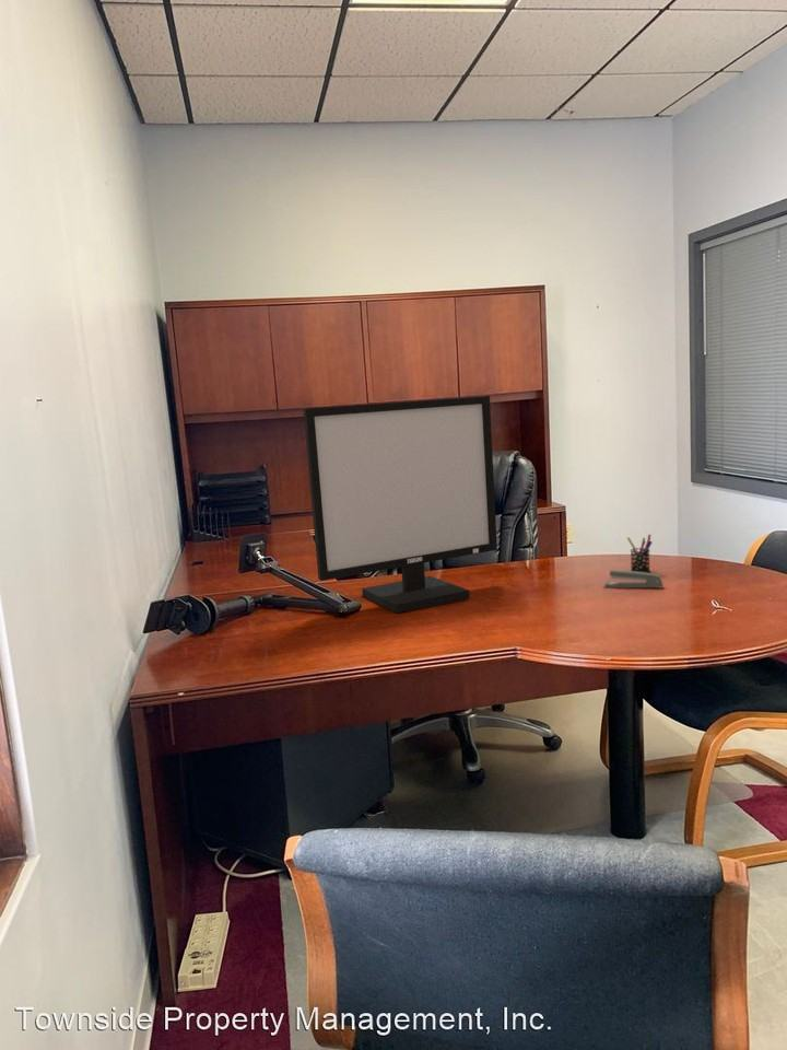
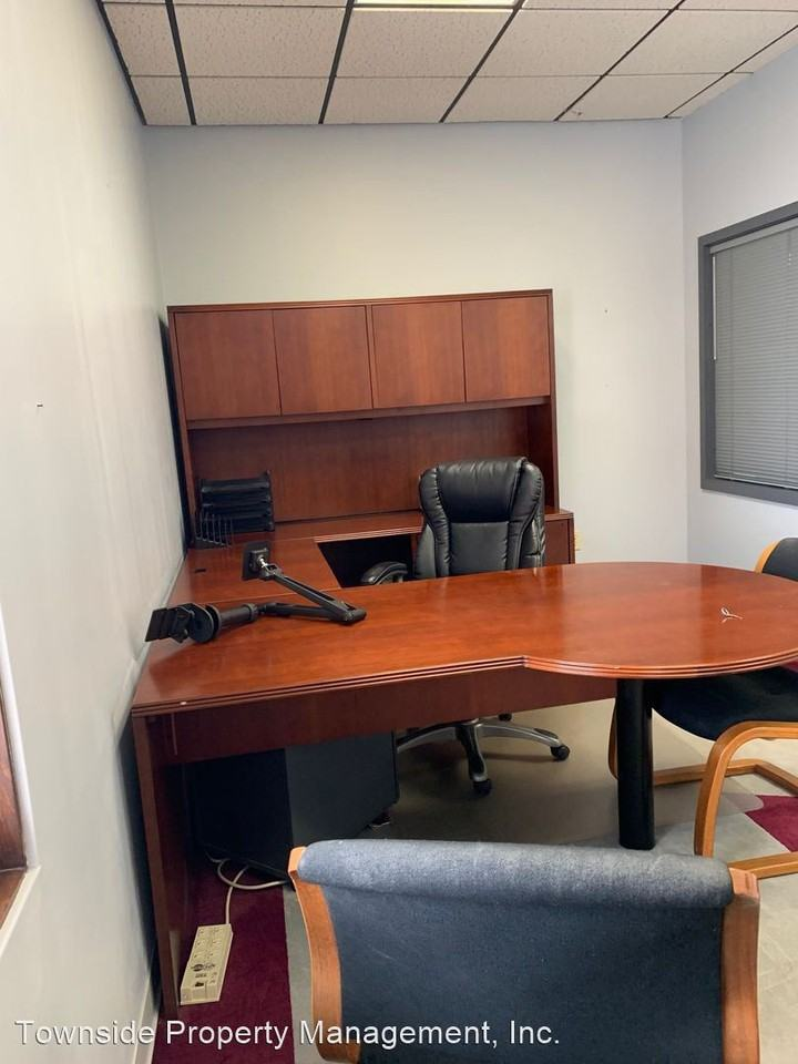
- pen holder (642, 552)
- stapler (633, 578)
- monitor (408, 501)
